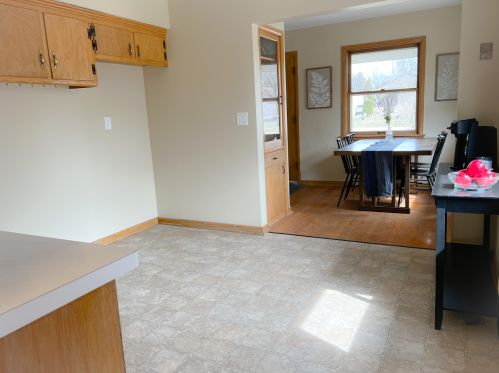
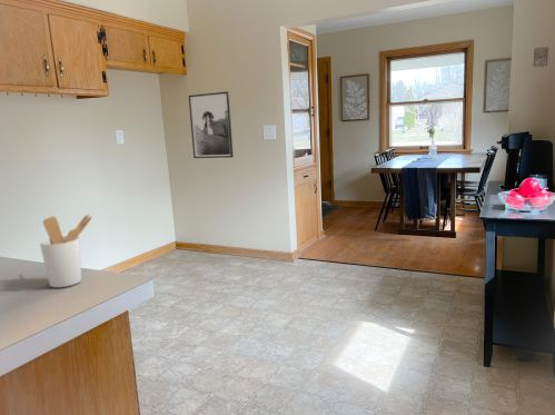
+ utensil holder (70, 248)
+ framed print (210, 126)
